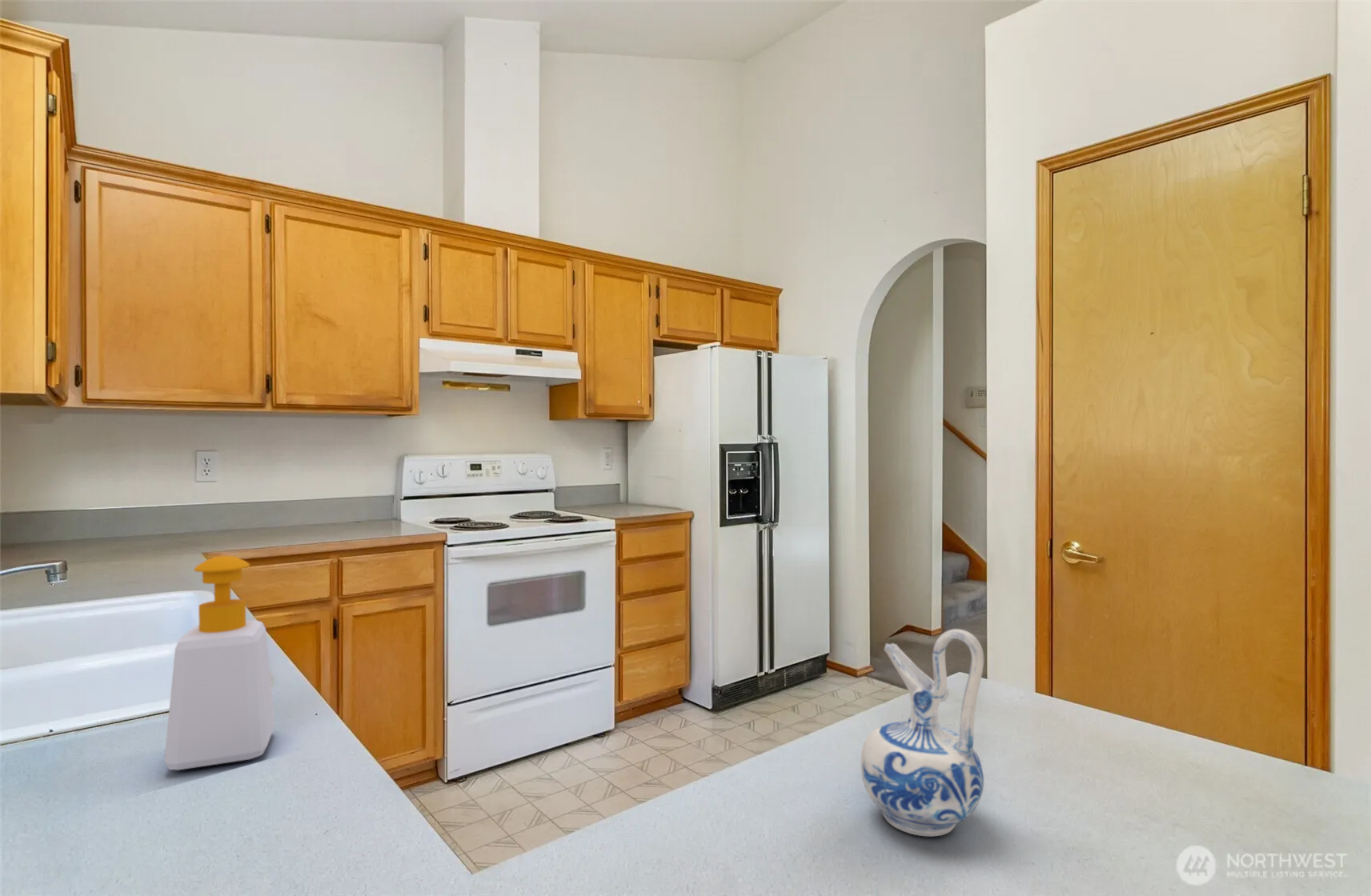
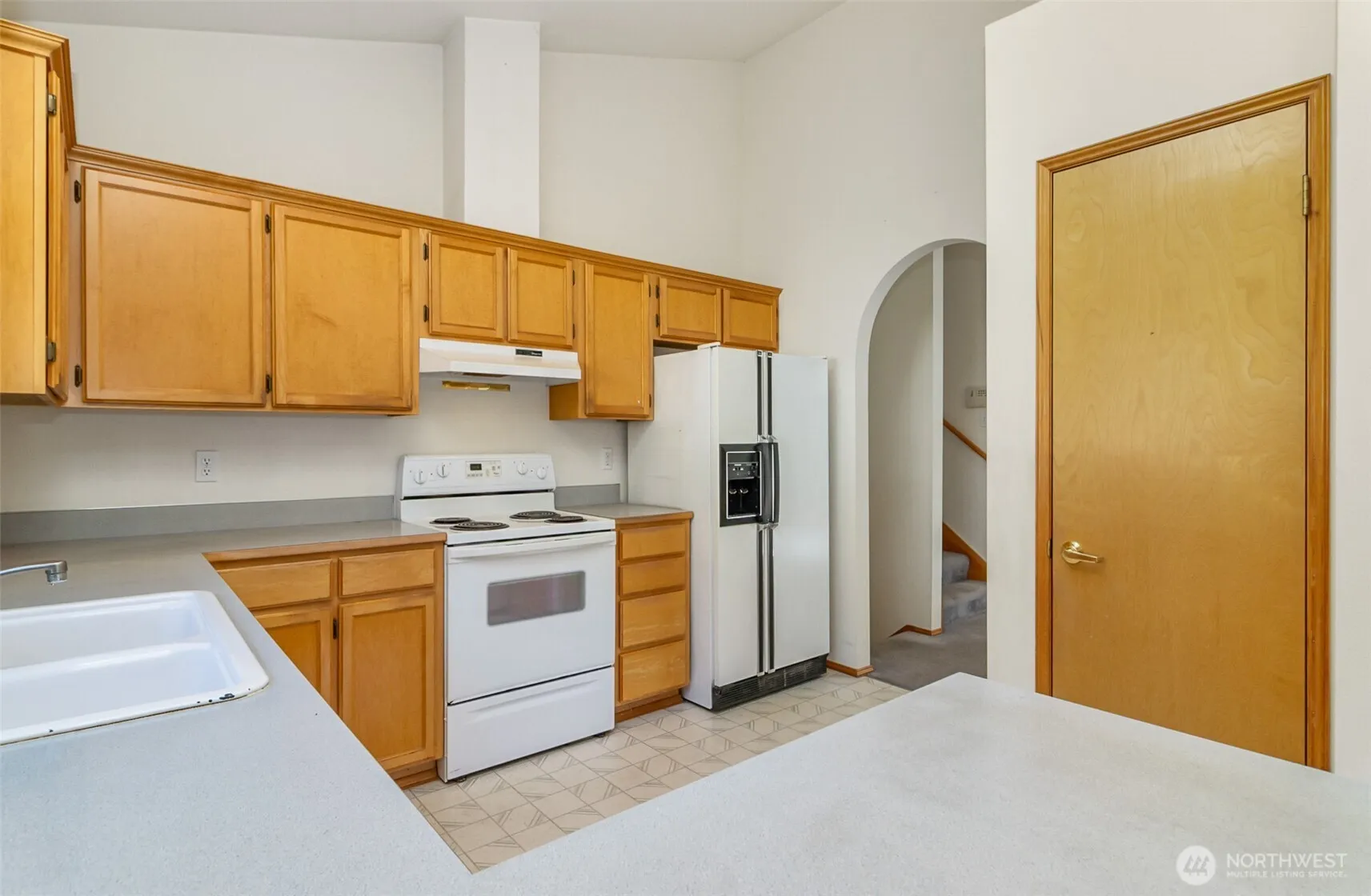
- ceramic pitcher (920, 722)
- soap bottle (226, 649)
